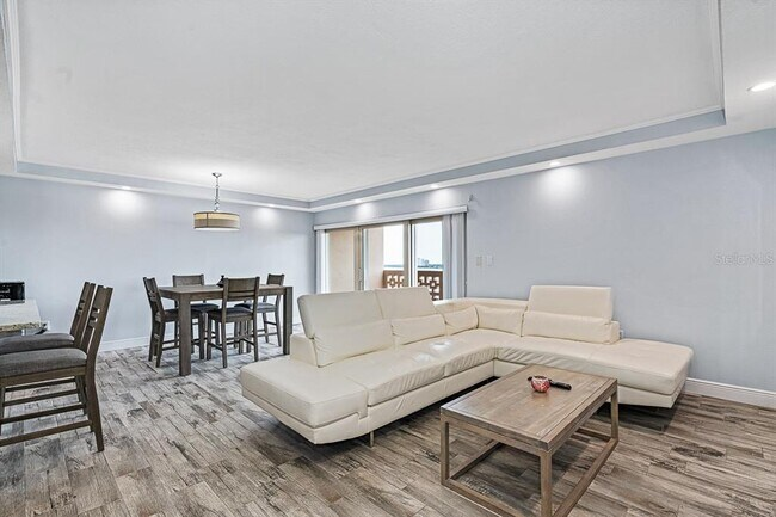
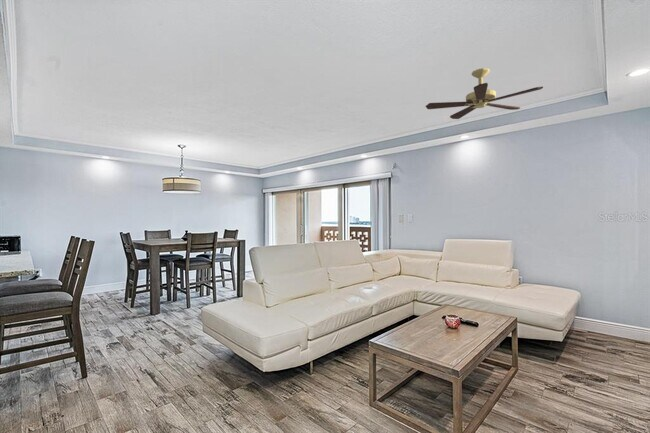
+ ceiling fan (479, 88)
